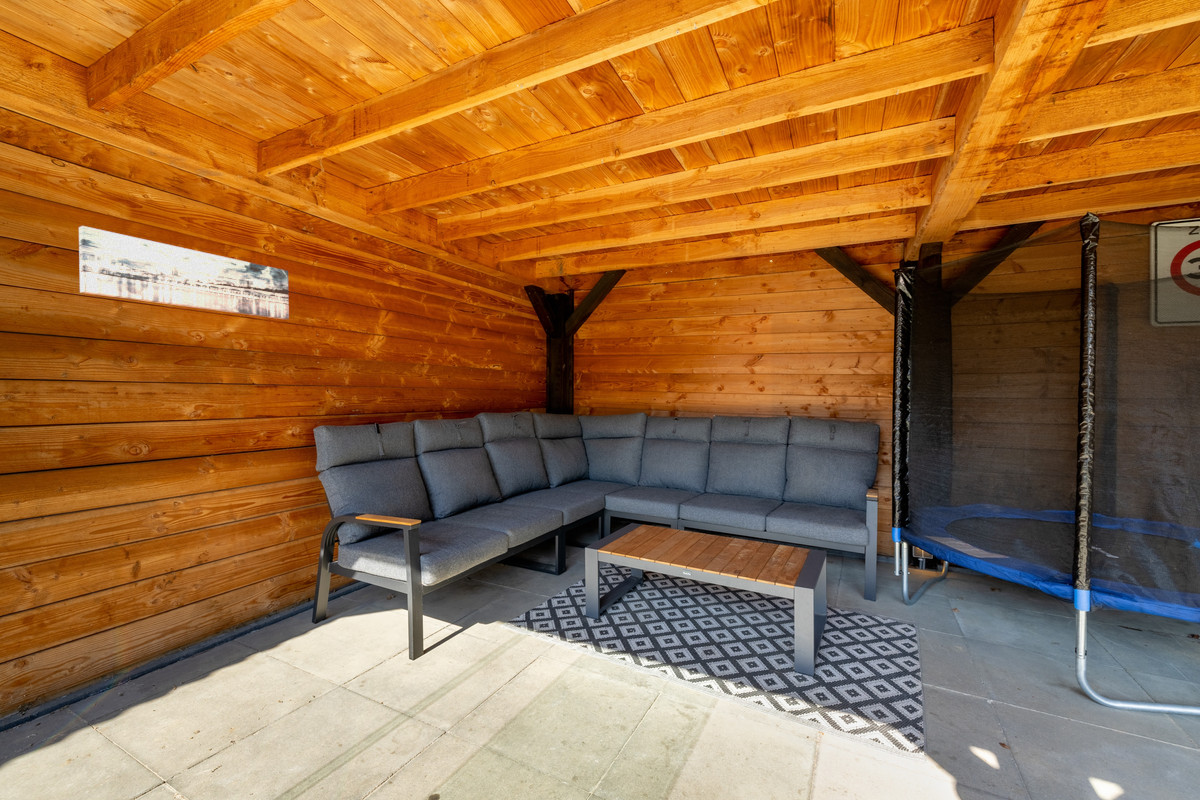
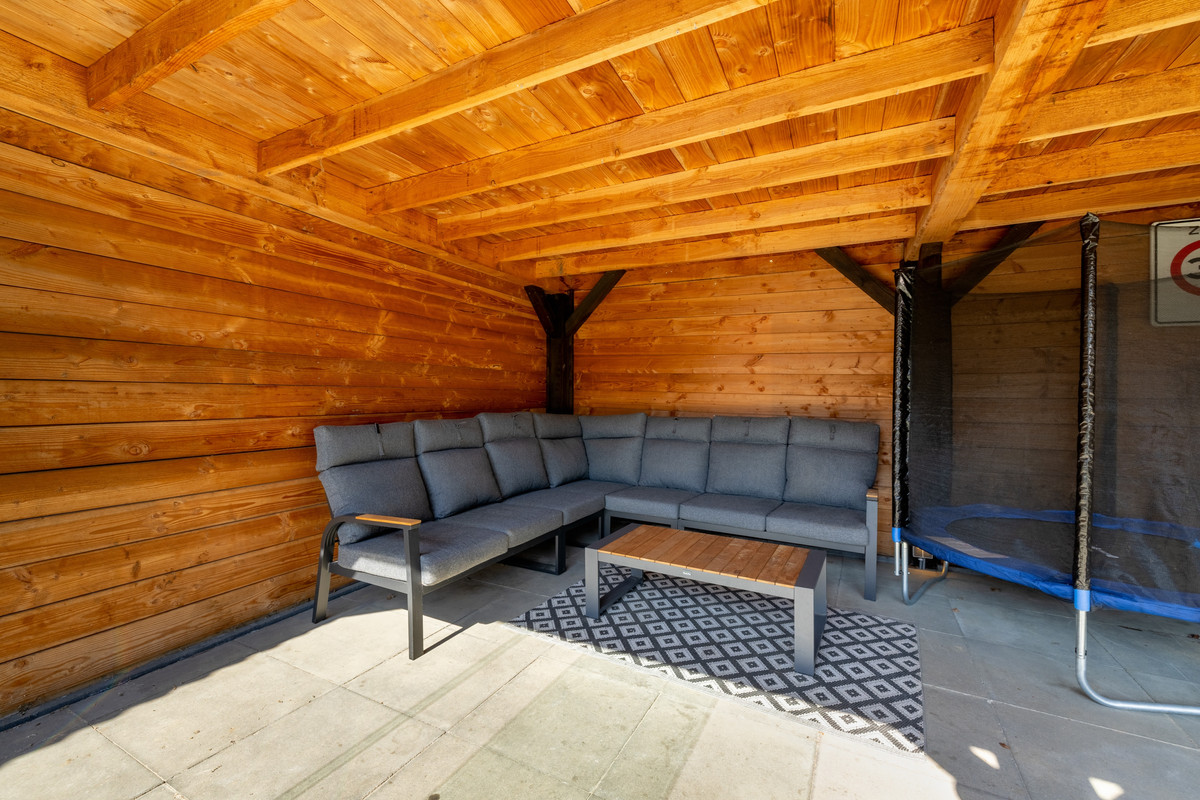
- wall art (199, 280)
